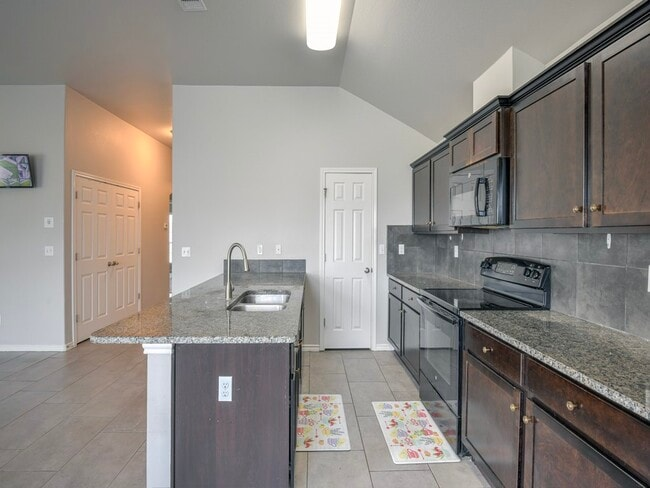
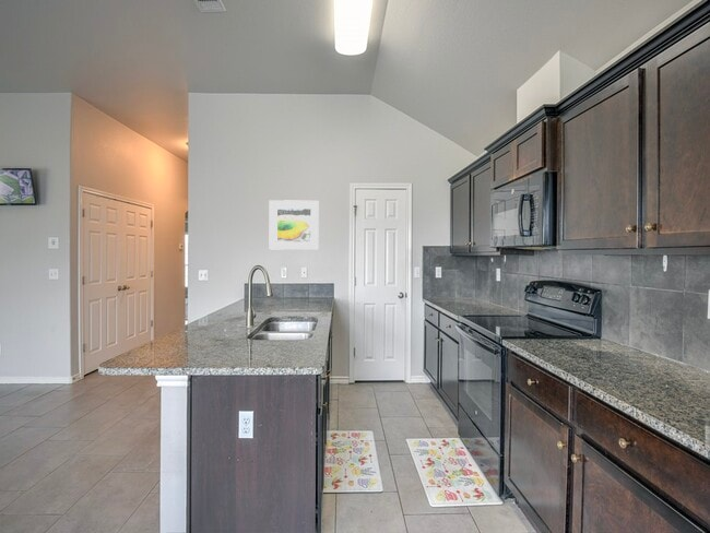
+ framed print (294, 225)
